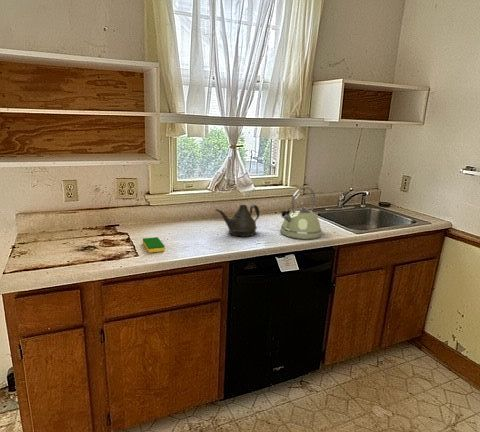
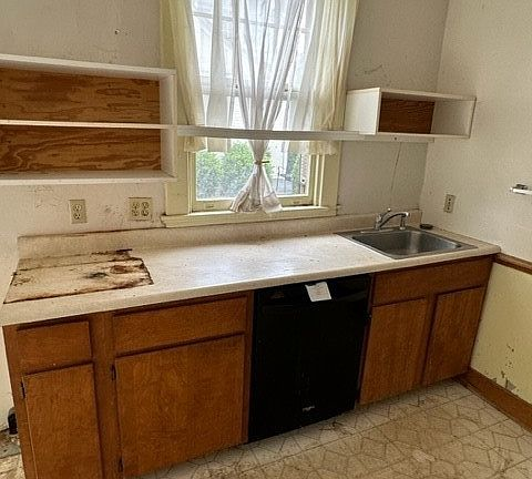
- dish sponge (153, 244)
- kettle (300, 210)
- teapot (237, 219)
